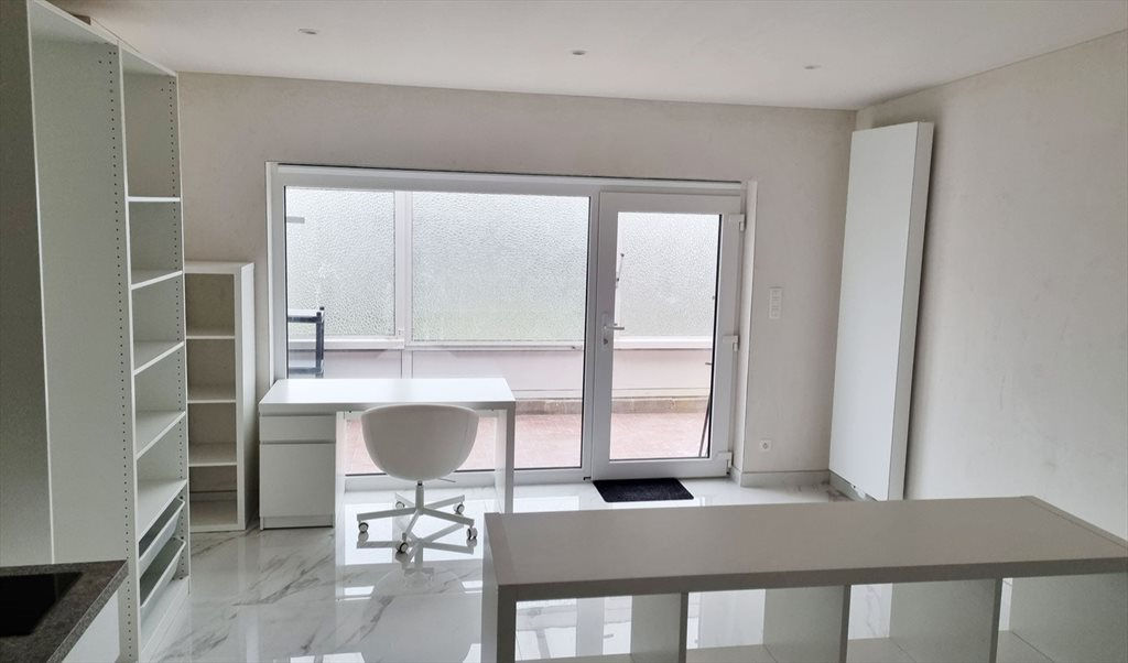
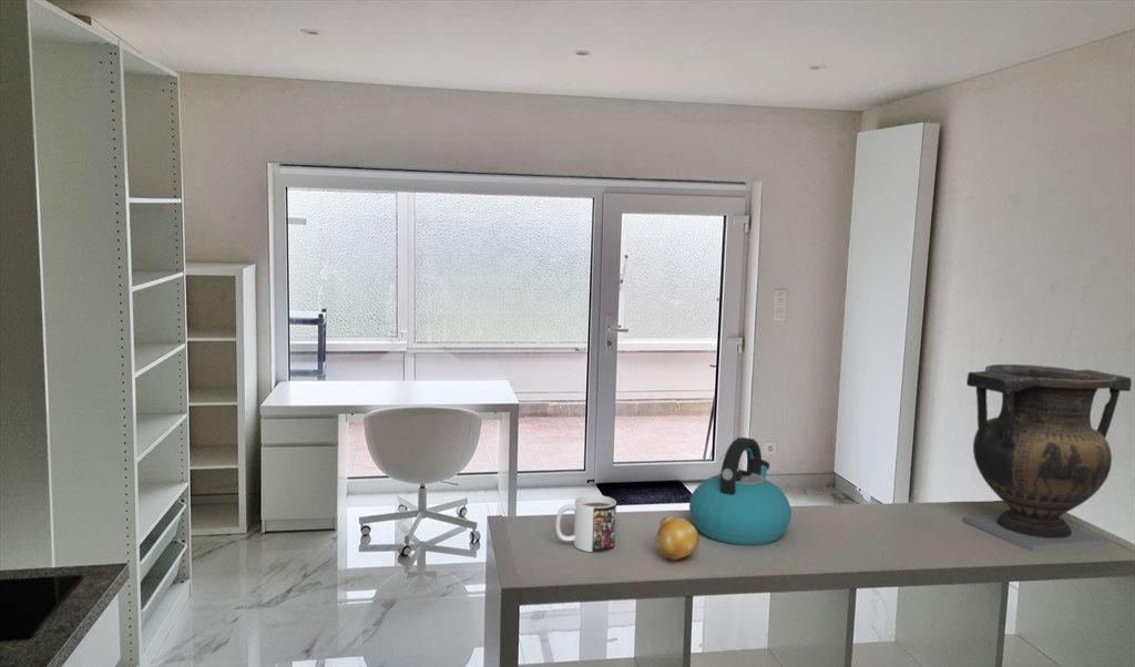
+ mug (585, 523)
+ fruit (677, 538)
+ vase (1040, 453)
+ kettle (743, 483)
